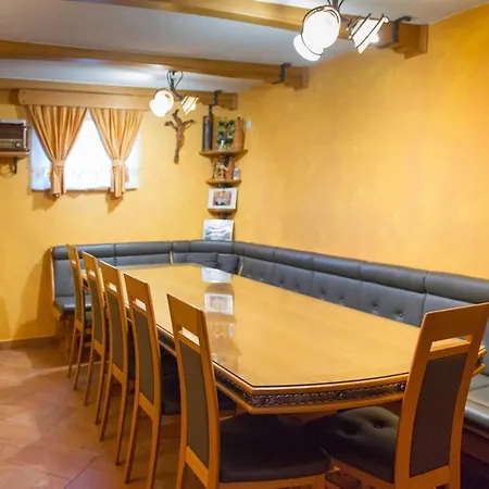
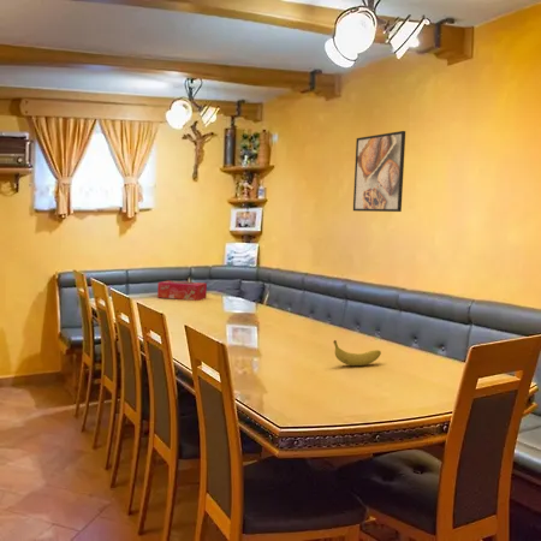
+ tissue box (182, 290)
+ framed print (377, 173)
+ fruit (357, 353)
